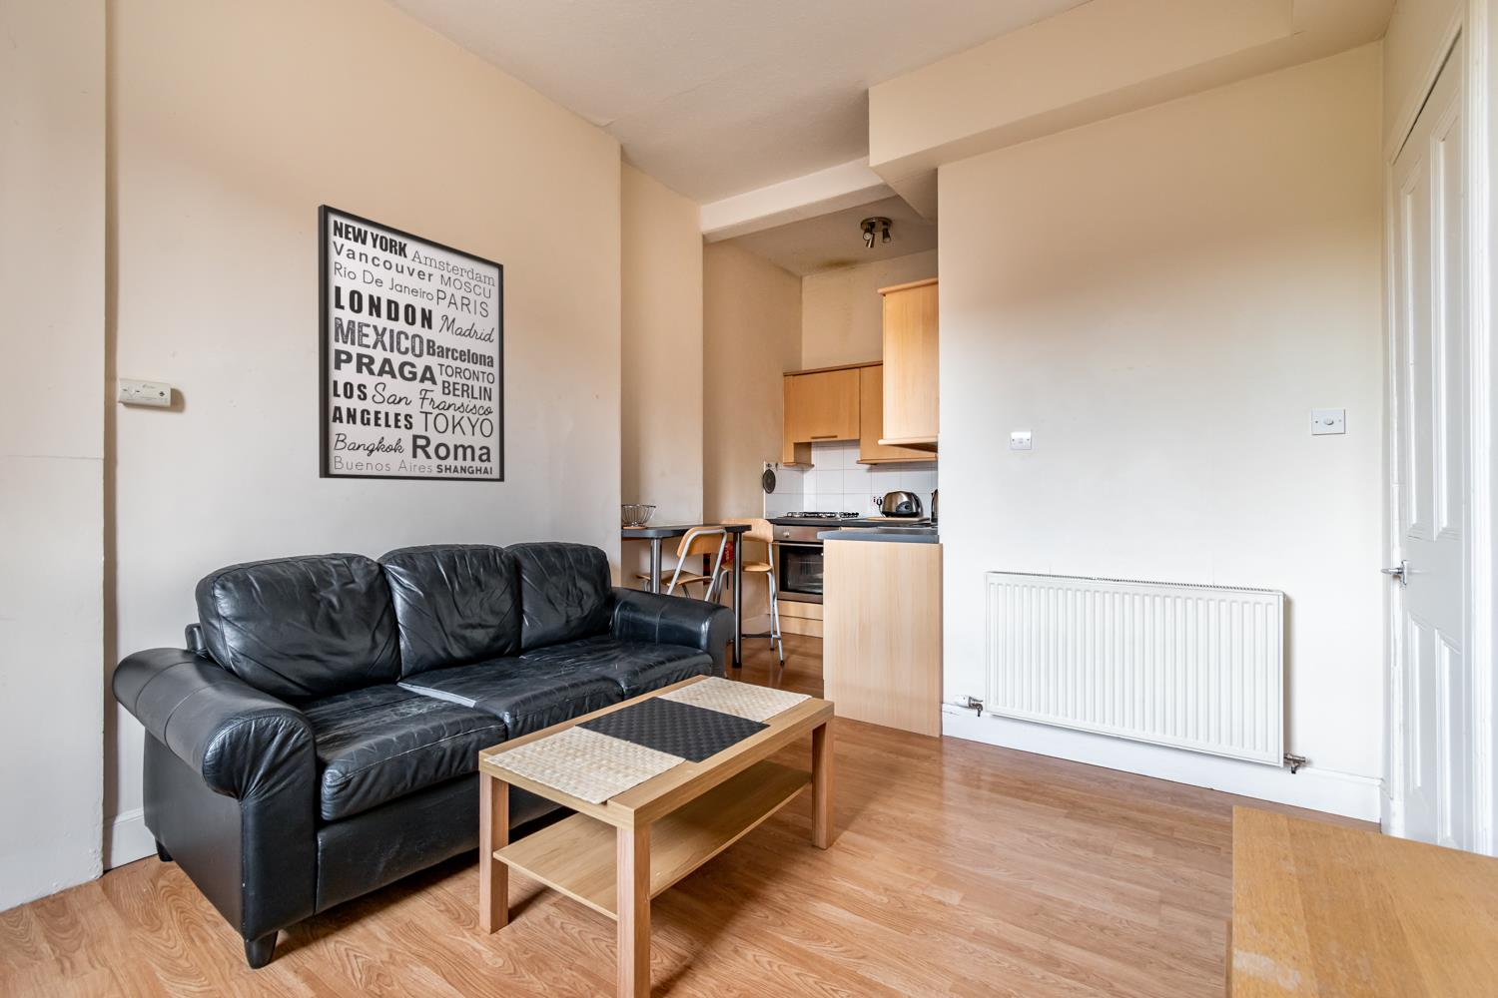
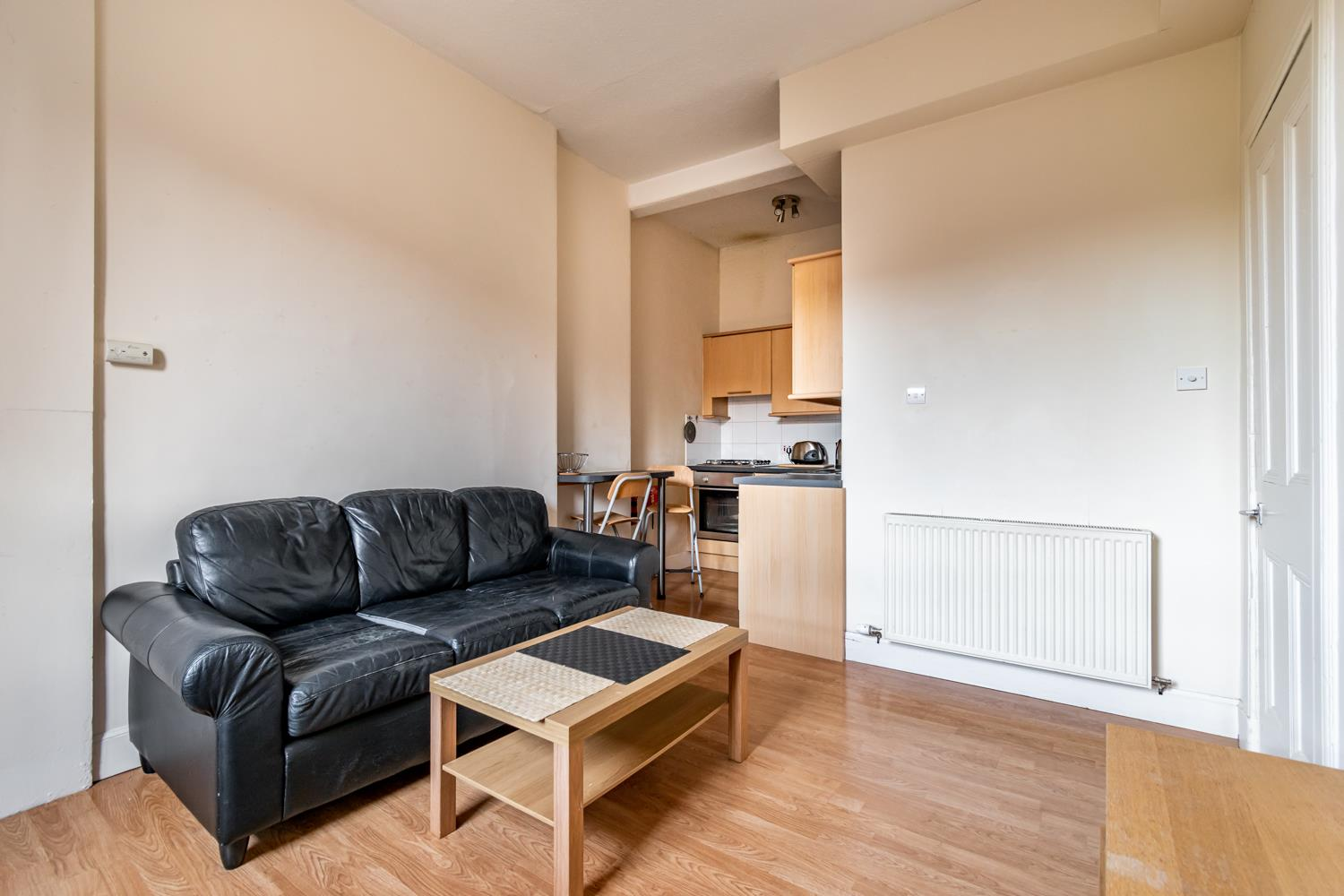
- wall art (421, 360)
